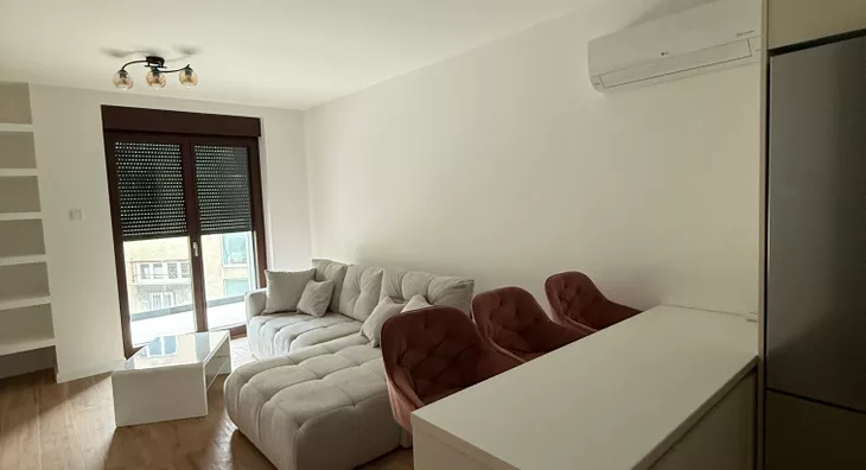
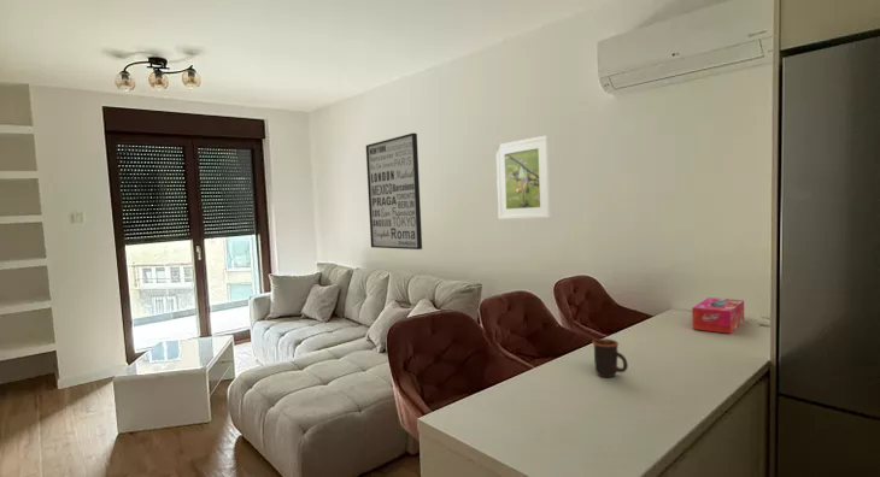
+ tissue box (718, 313)
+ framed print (522, 179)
+ wall art (392, 194)
+ mug (610, 359)
